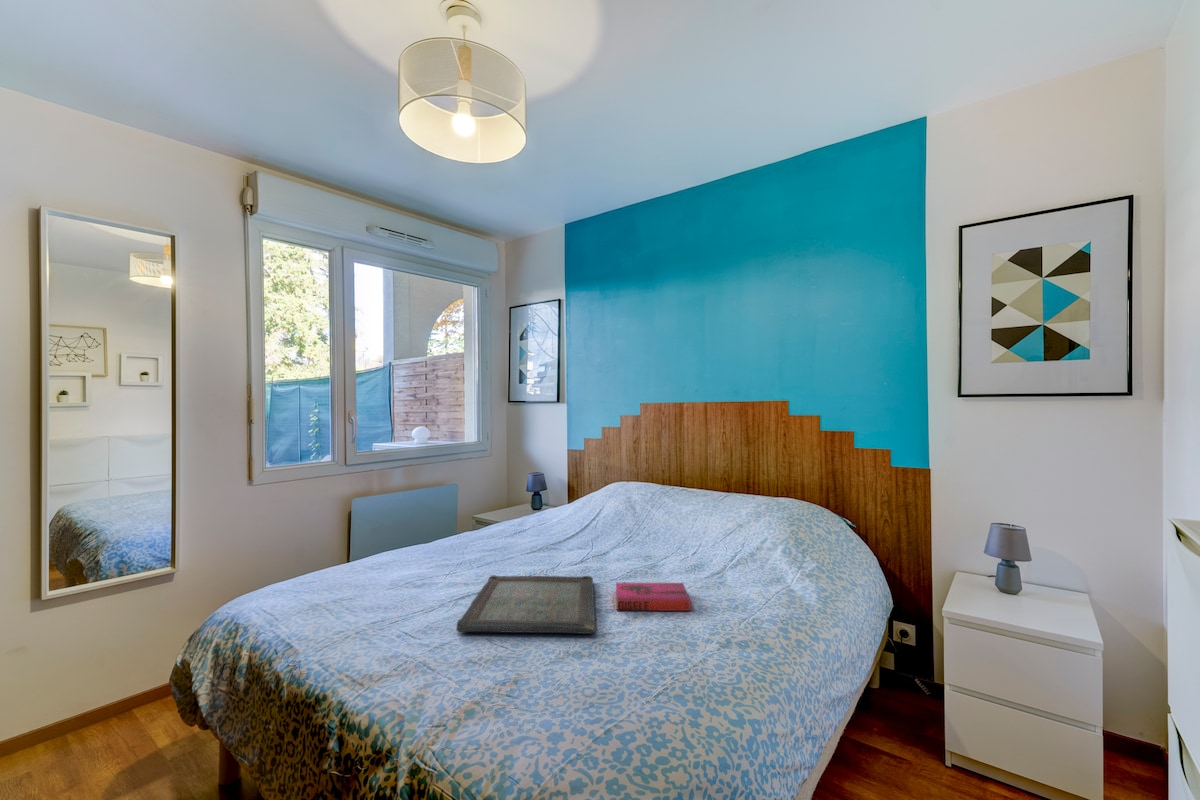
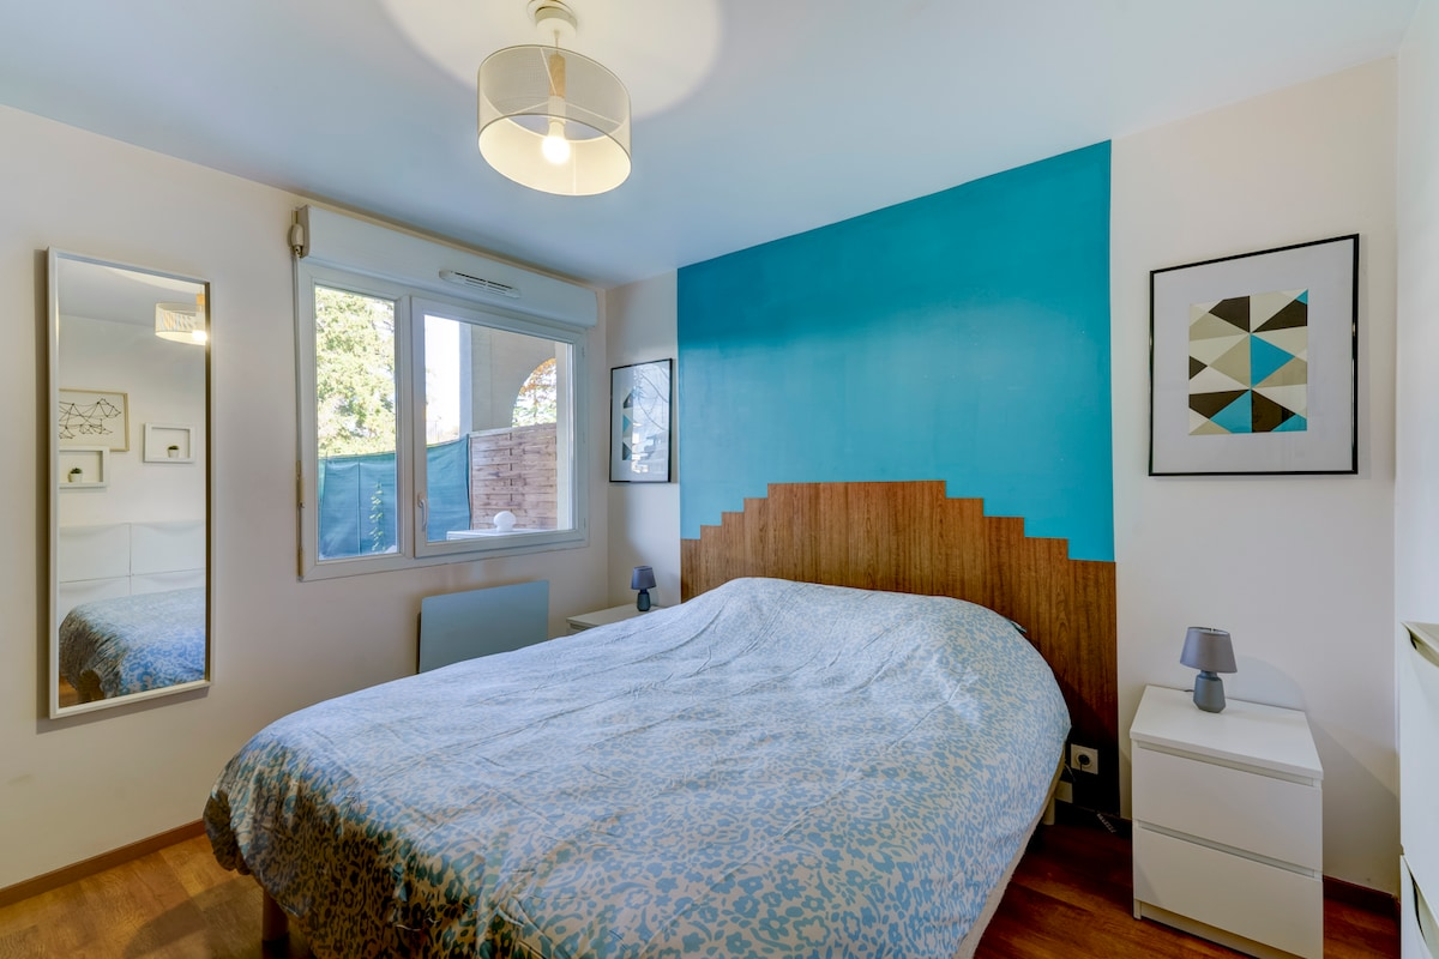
- serving tray (535, 600)
- hardback book (651, 596)
